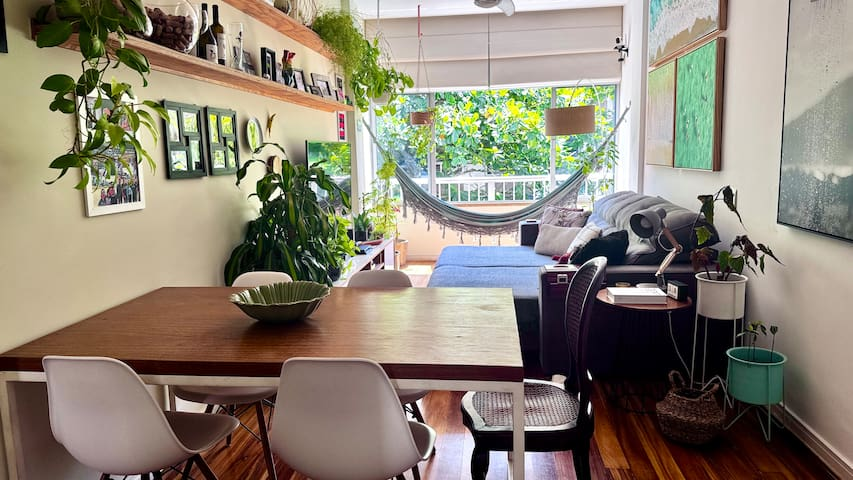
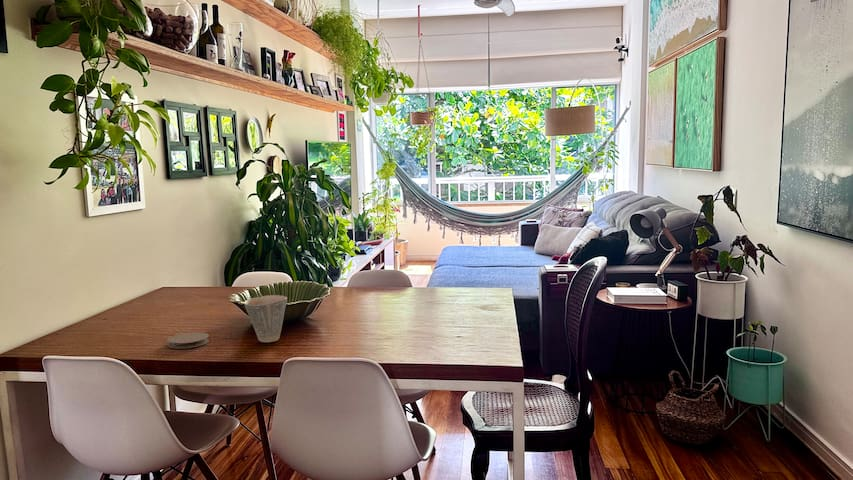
+ cup (266, 319)
+ coaster (188, 340)
